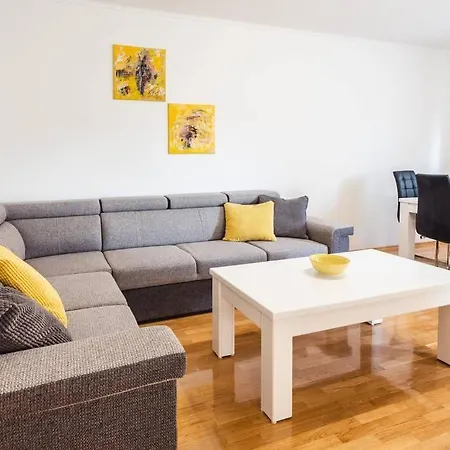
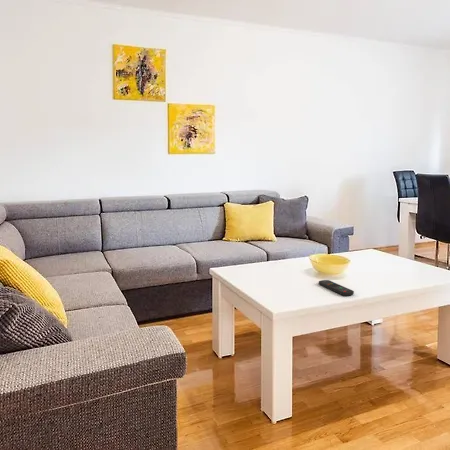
+ remote control (335, 287)
